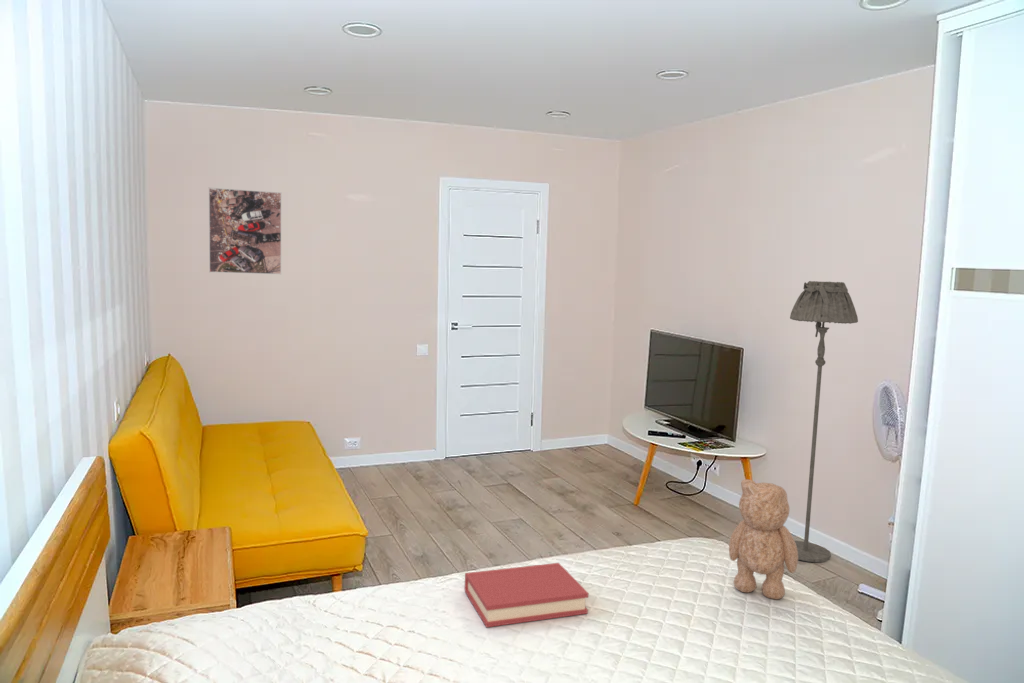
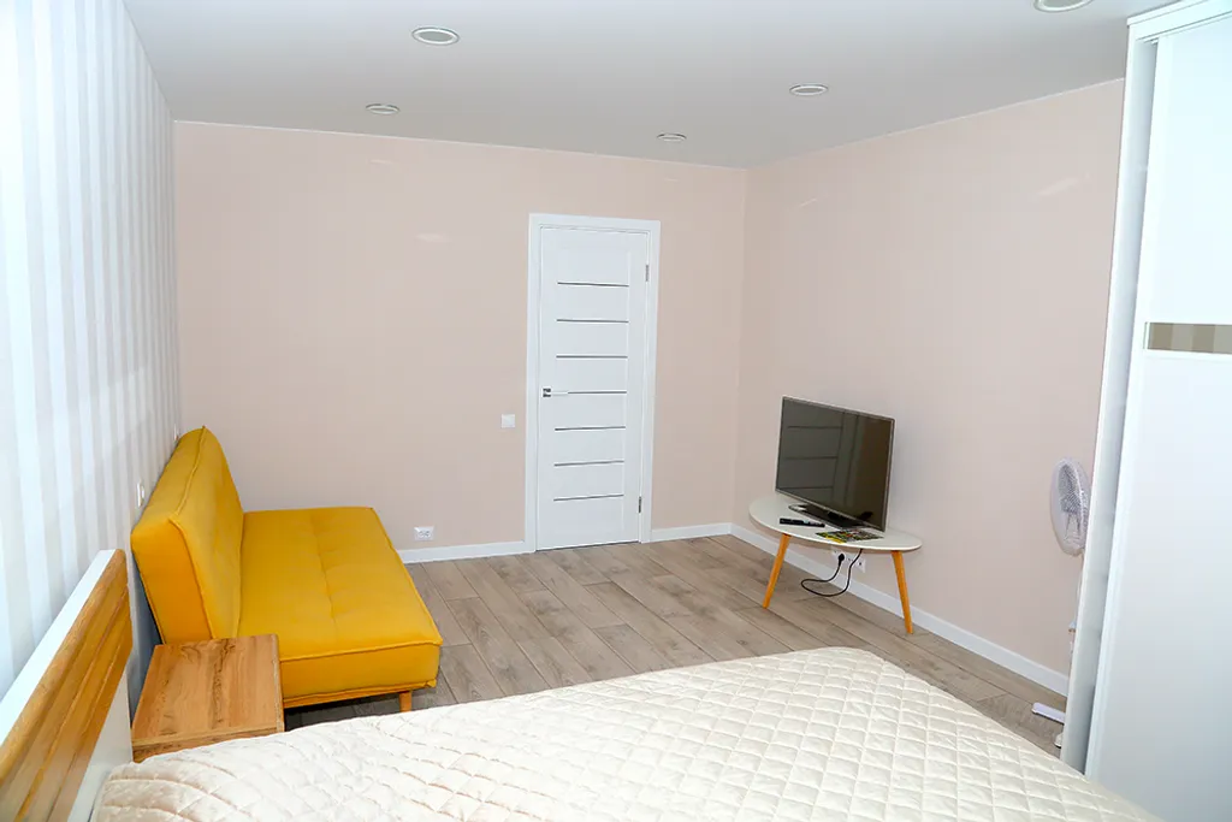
- teddy bear (763, 538)
- floor lamp (815, 419)
- hardback book (524, 592)
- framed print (245, 232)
